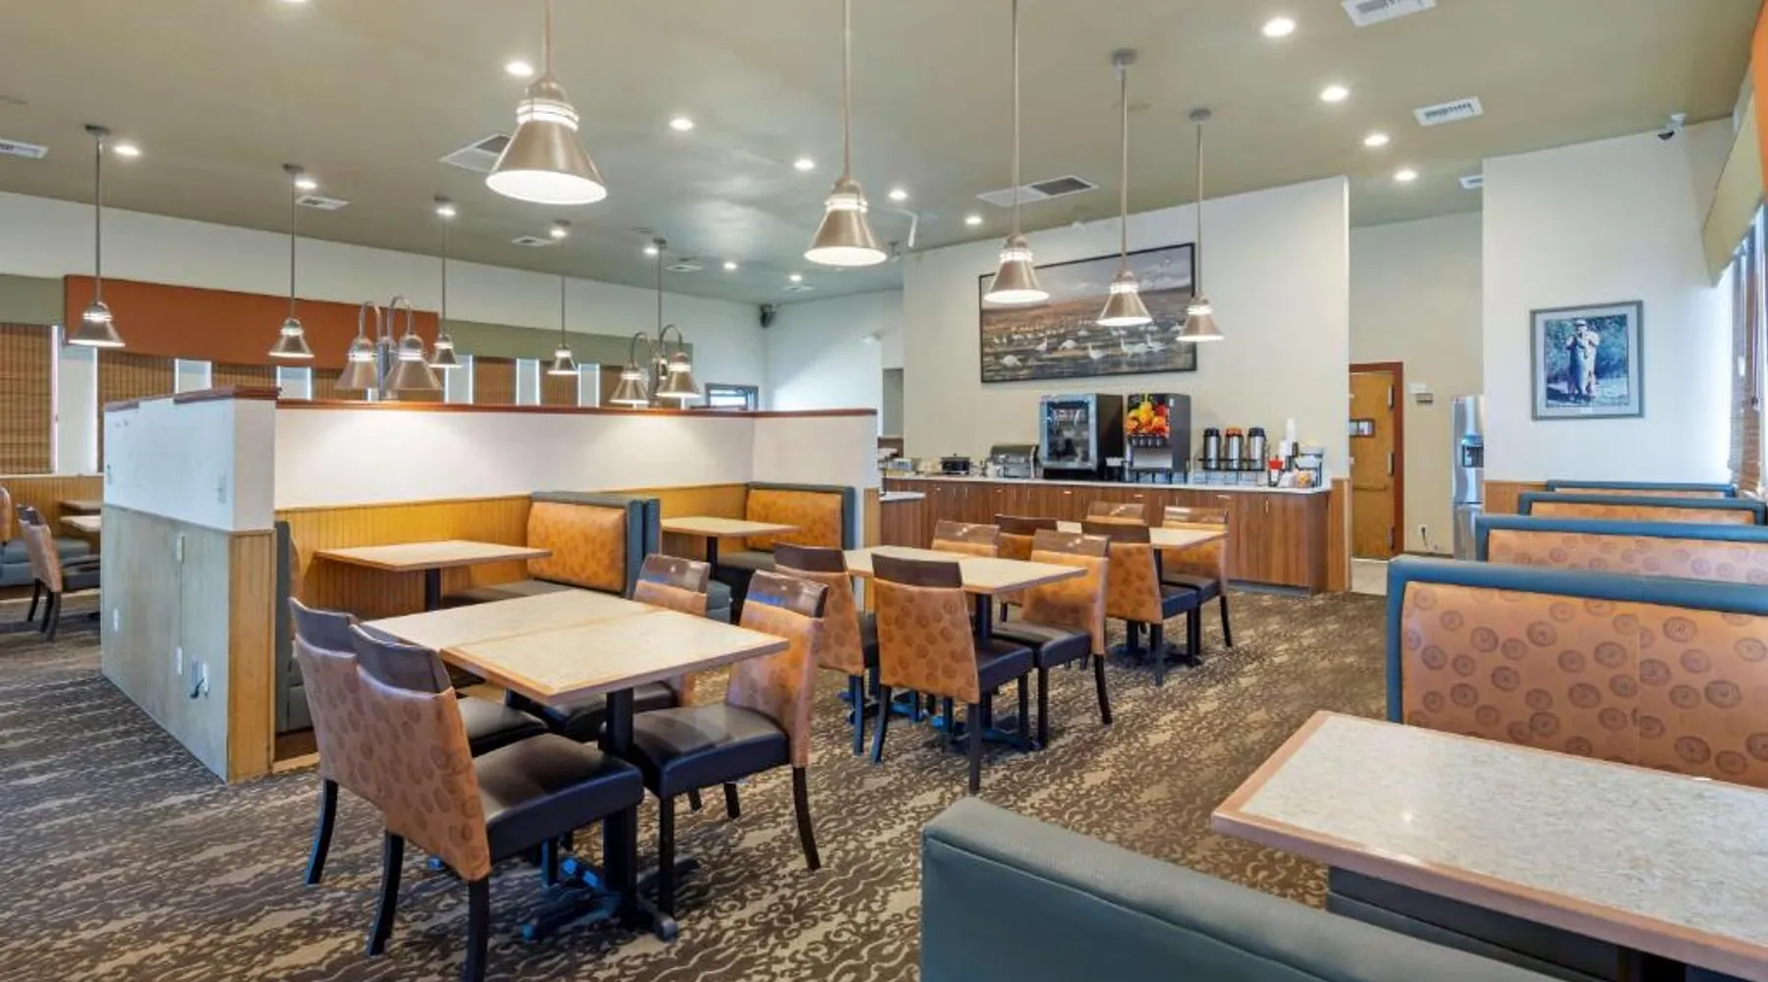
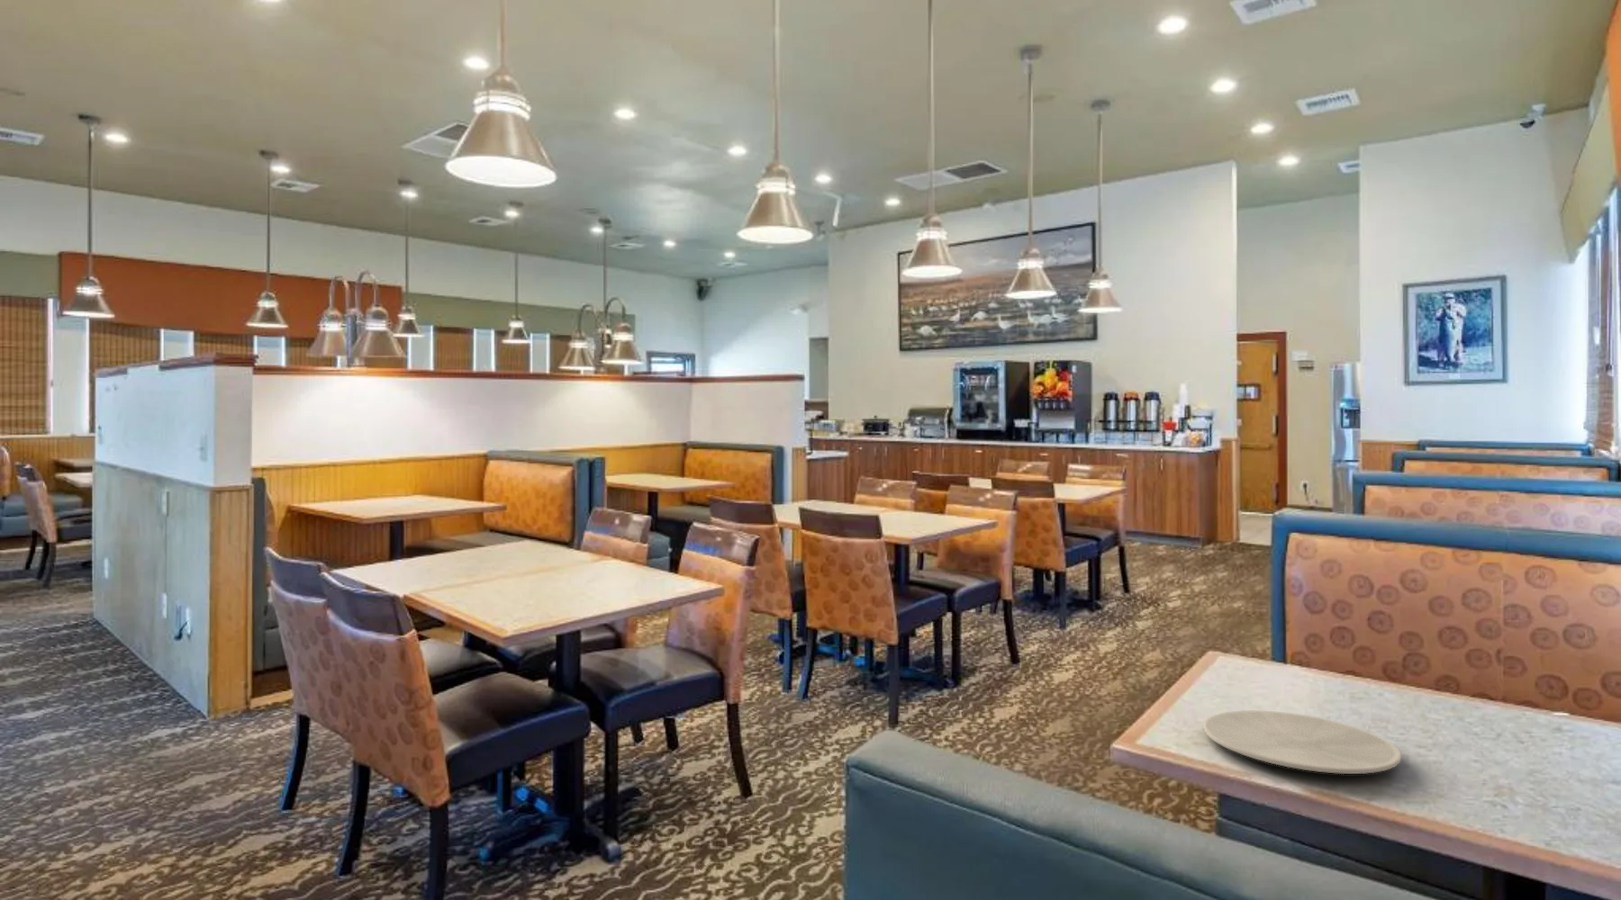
+ plate (1297, 742)
